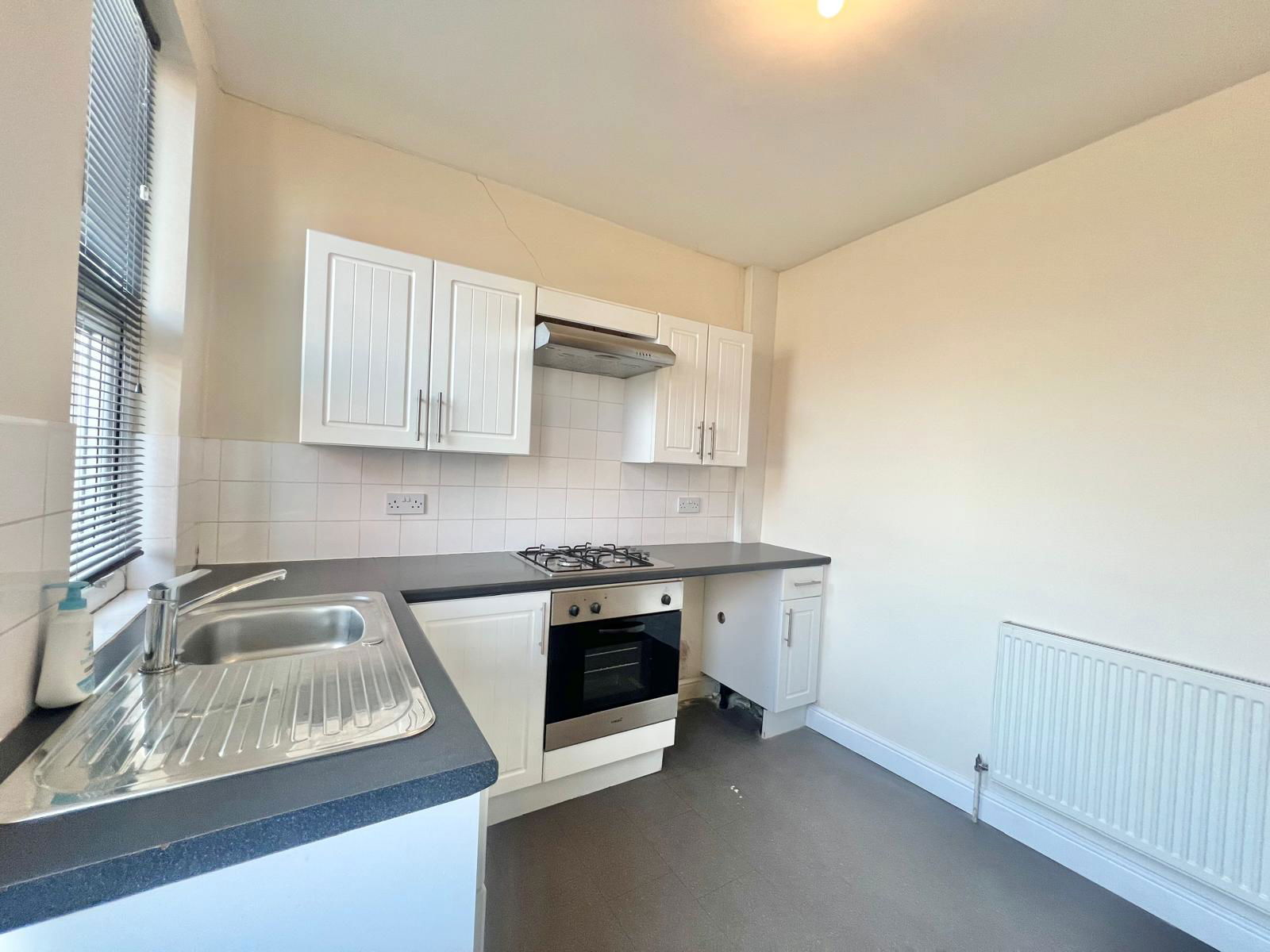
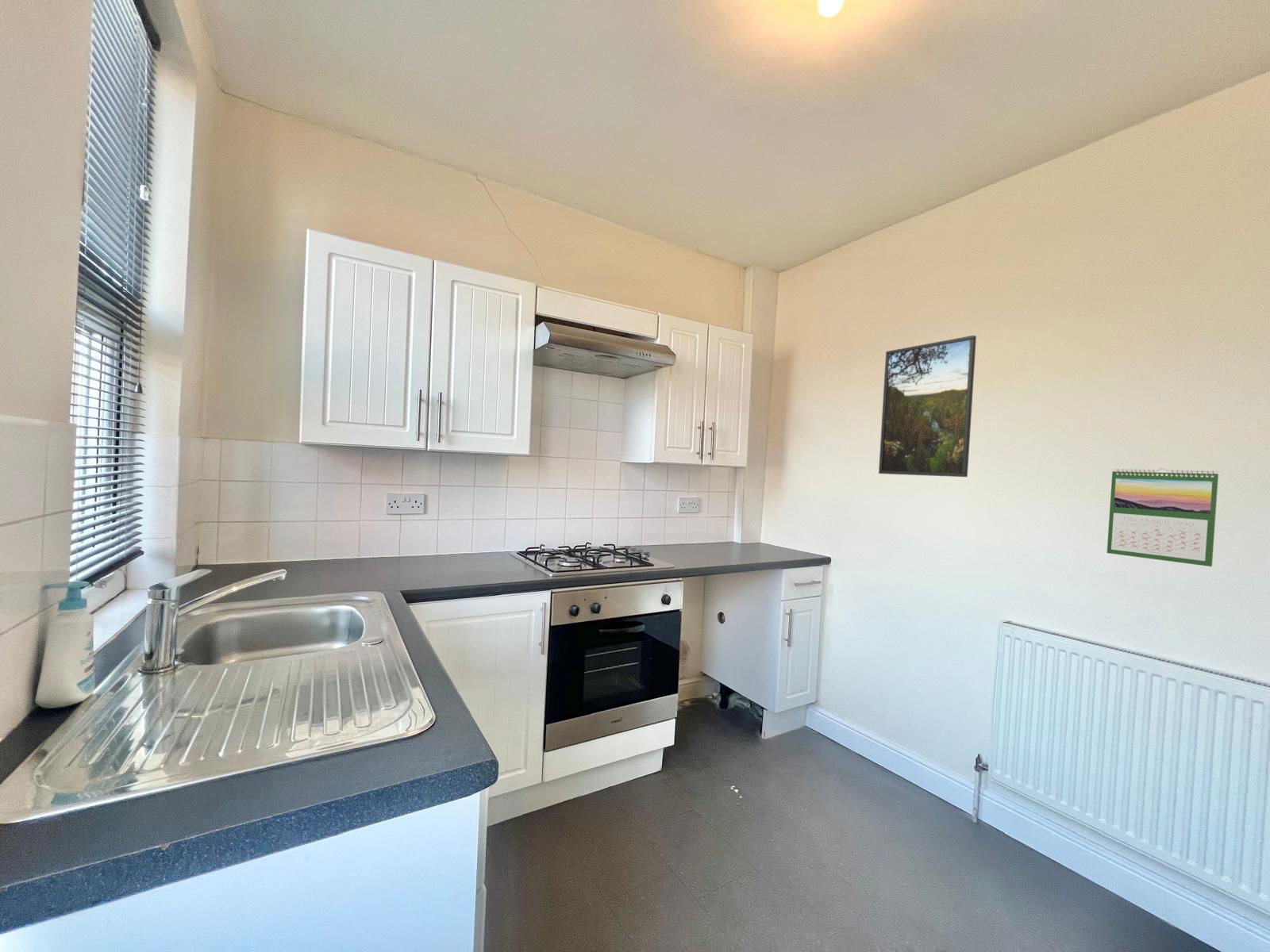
+ calendar (1159, 513)
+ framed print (923, 409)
